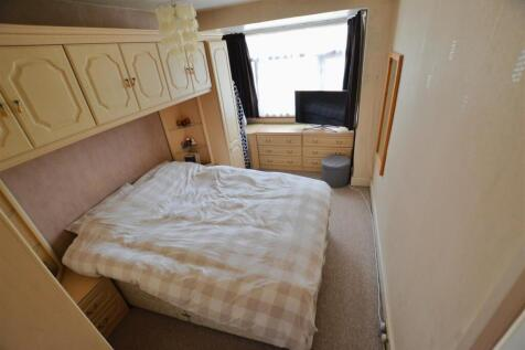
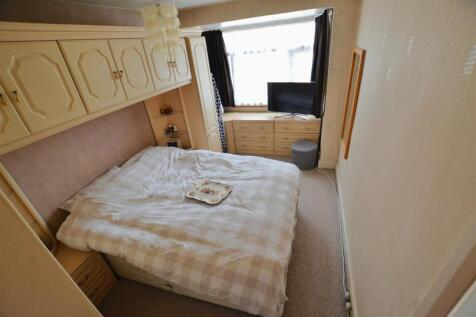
+ serving tray (209, 191)
